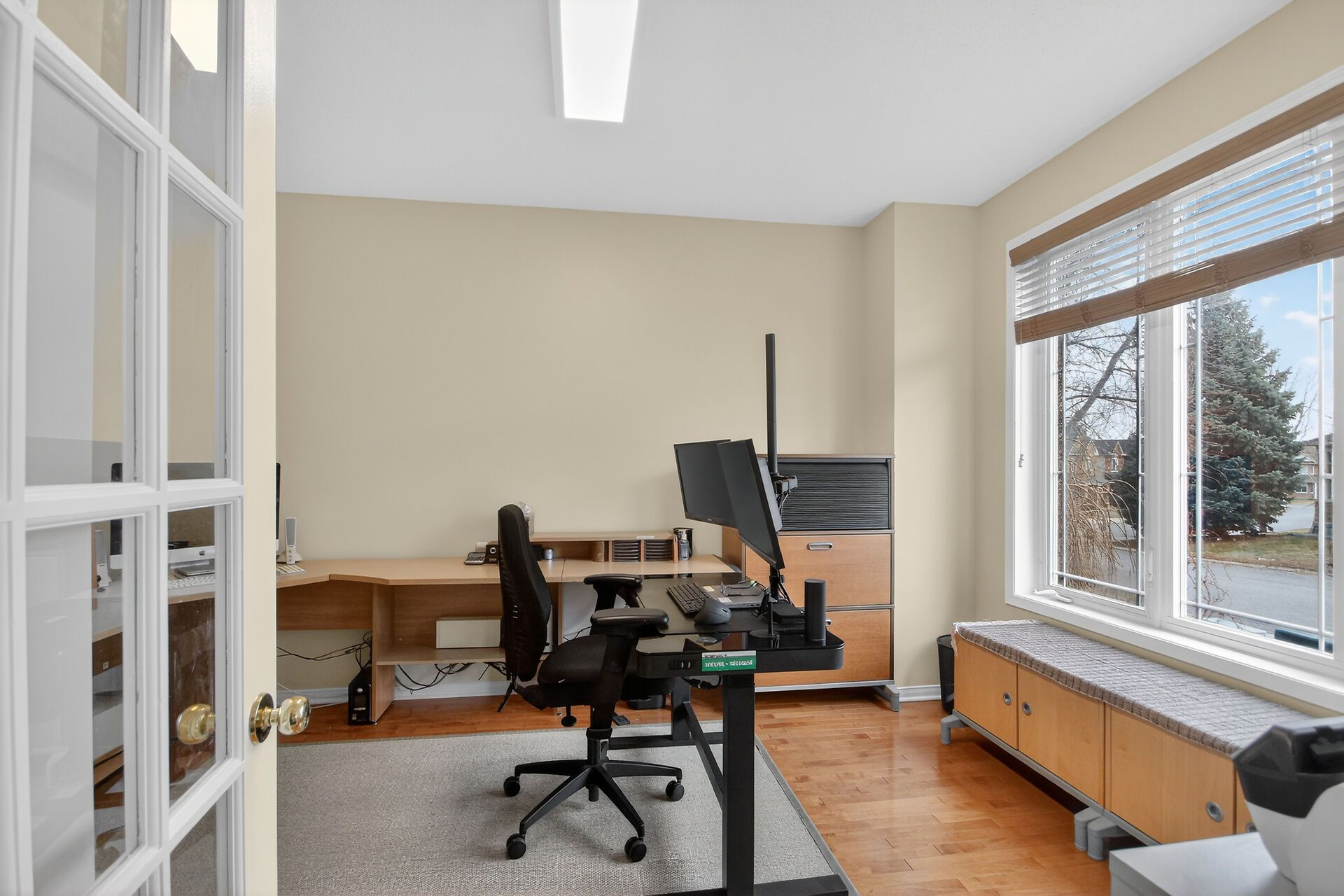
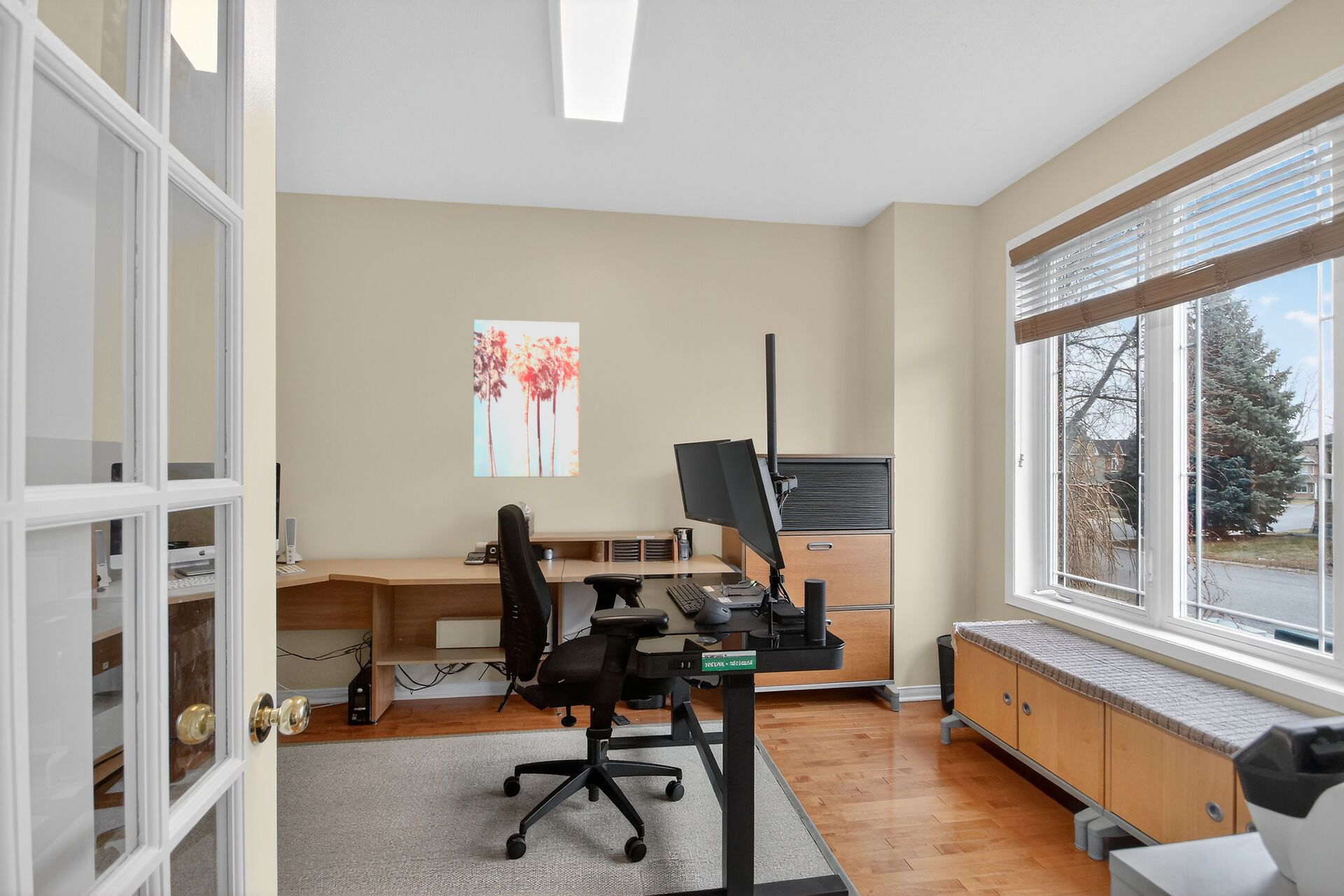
+ wall art (526, 399)
